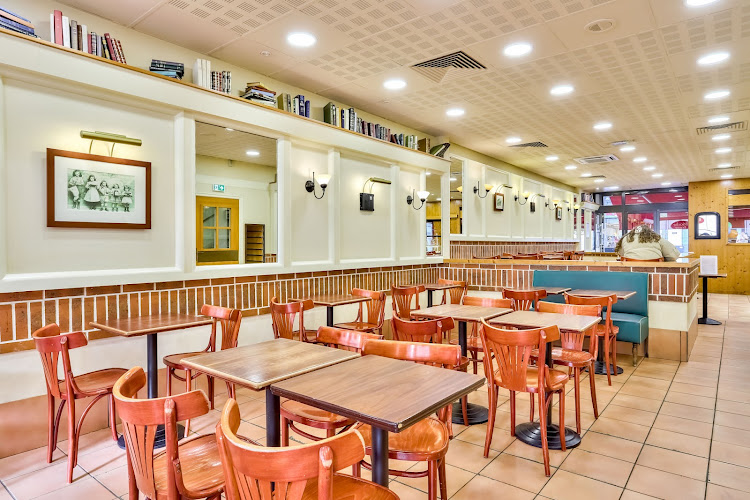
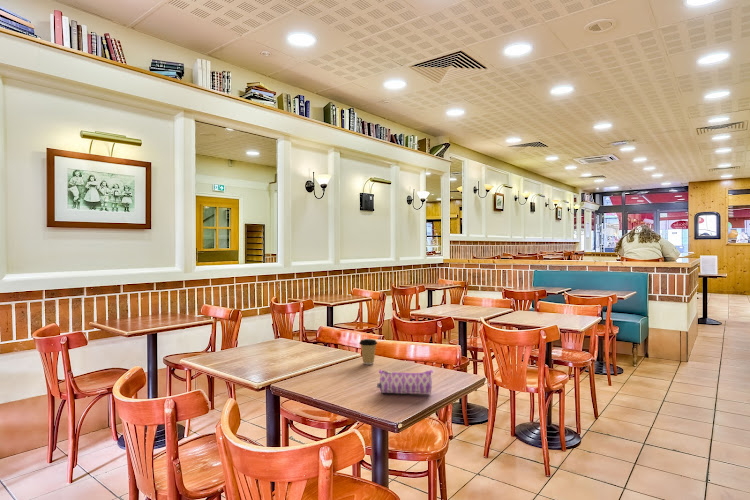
+ coffee cup (368, 351)
+ pencil case (405, 381)
